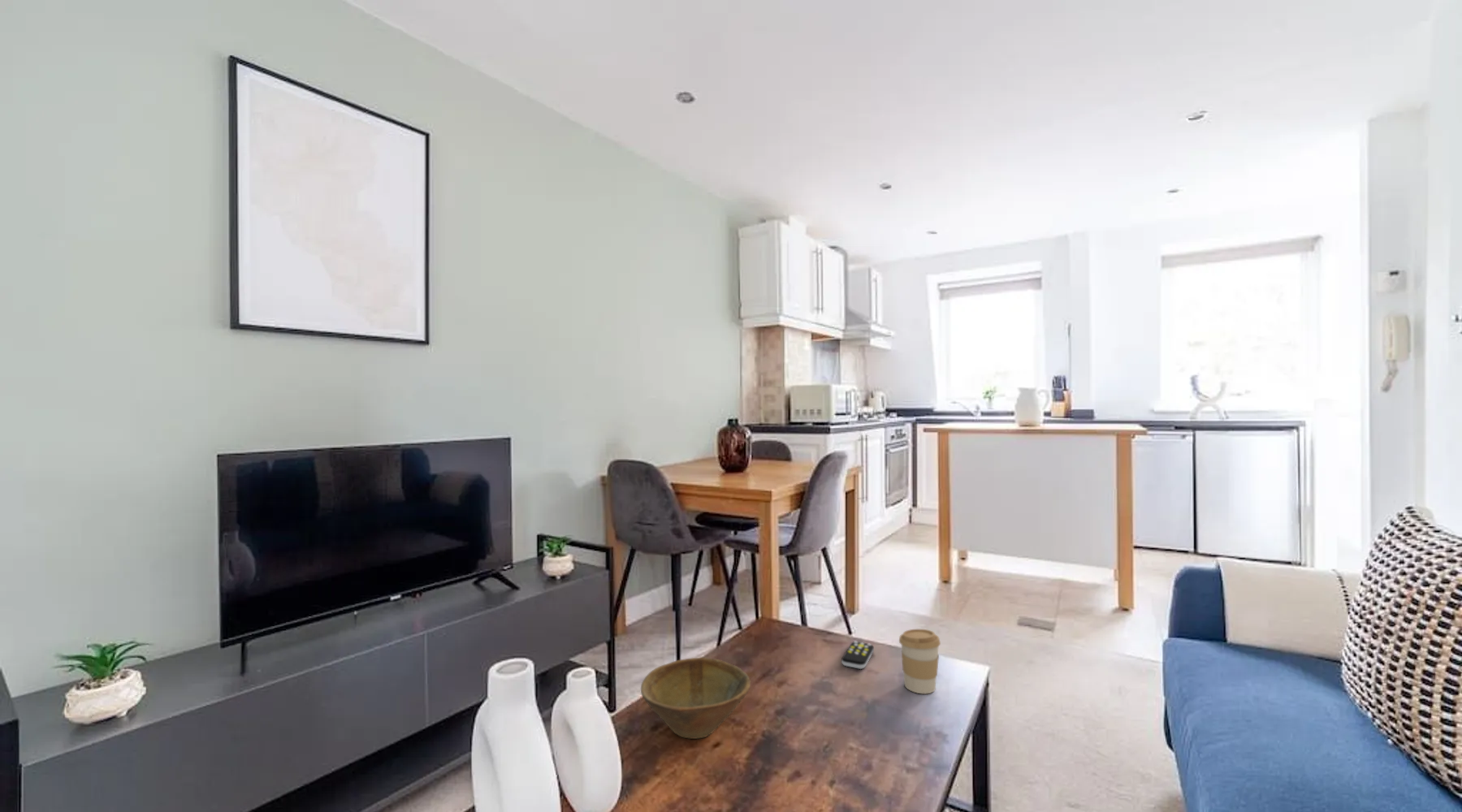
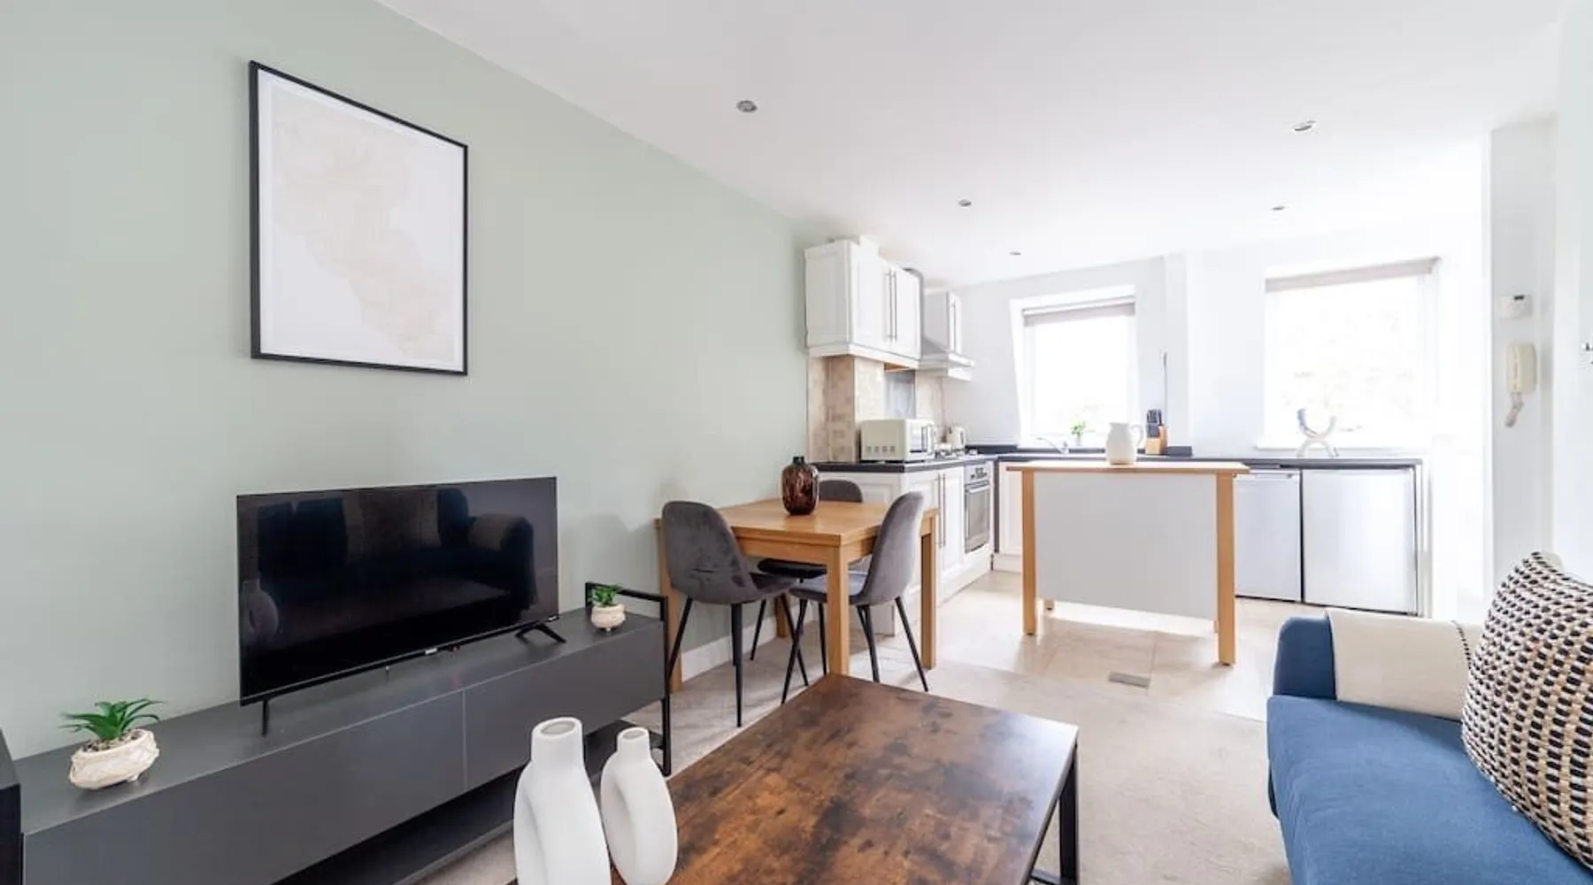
- coffee cup (919, 659)
- bowl (696, 703)
- remote control (858, 654)
